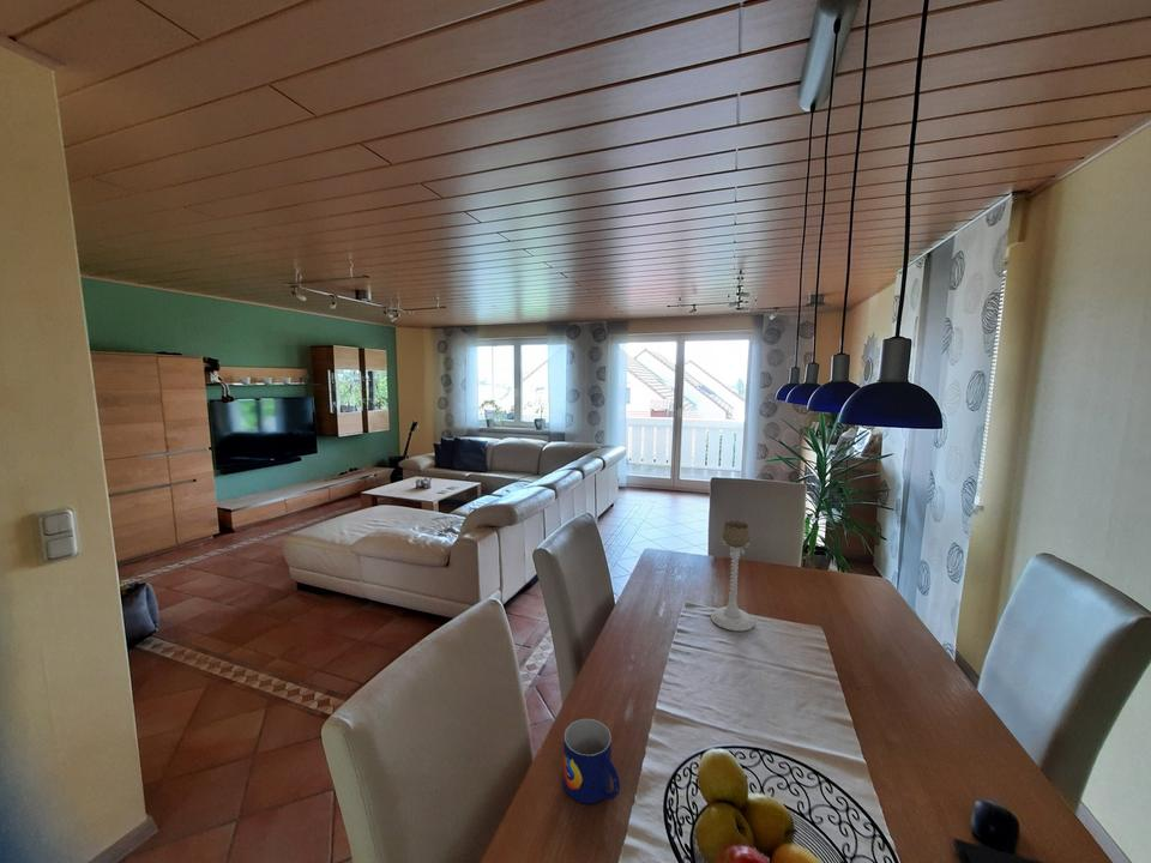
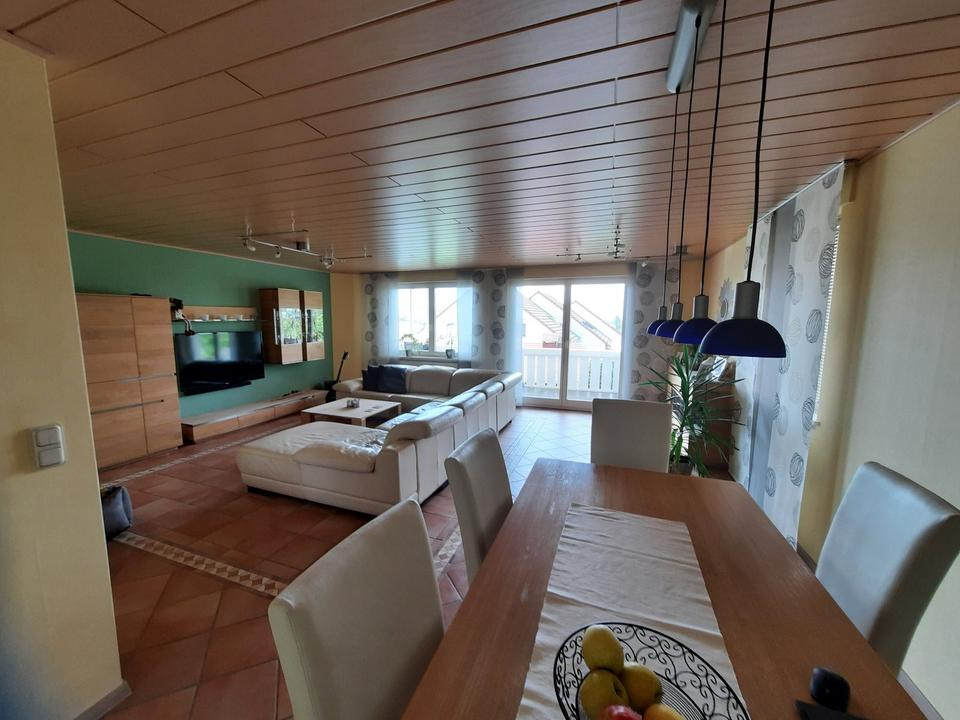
- mug (593, 766)
- candle holder (734, 572)
